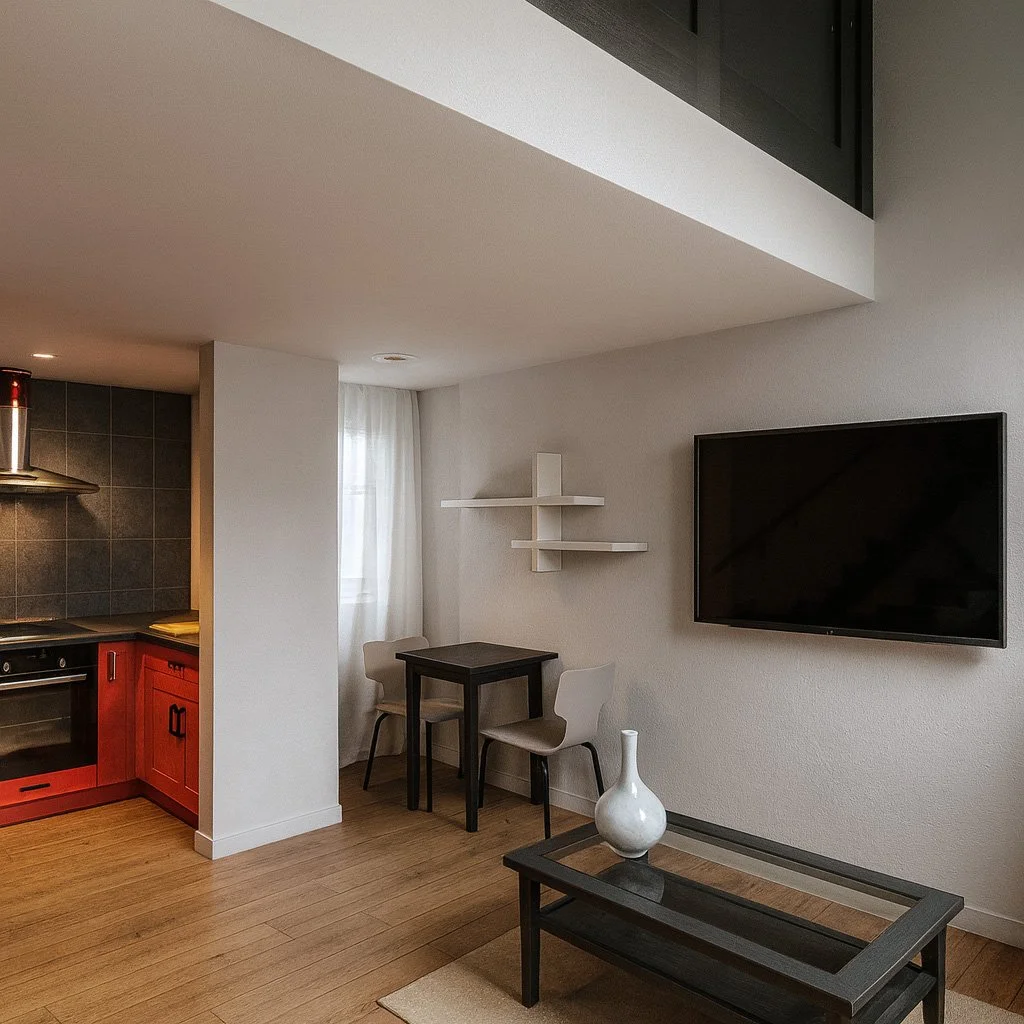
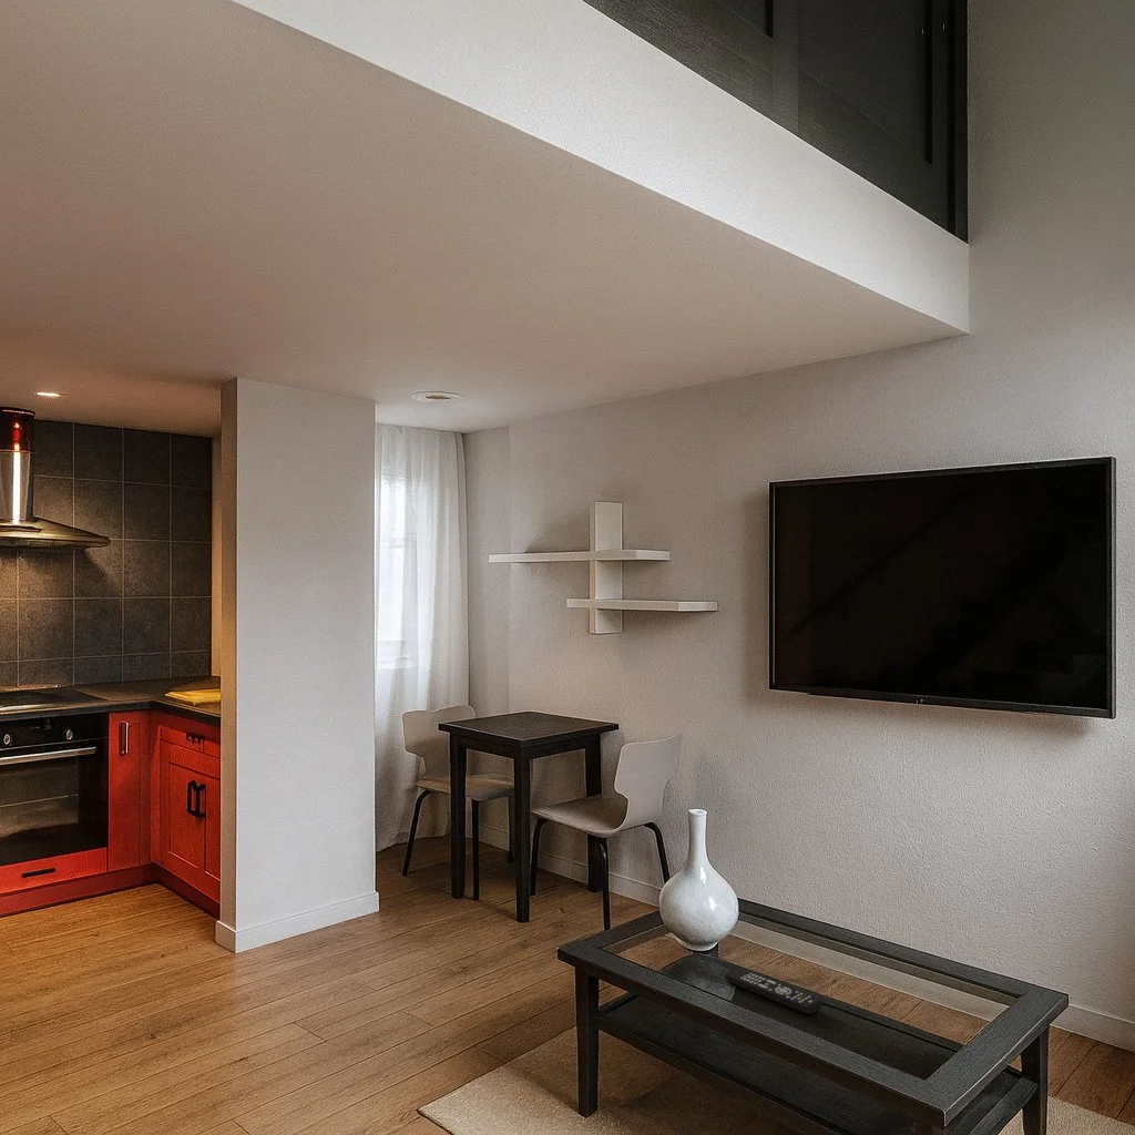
+ remote control (771, 990)
